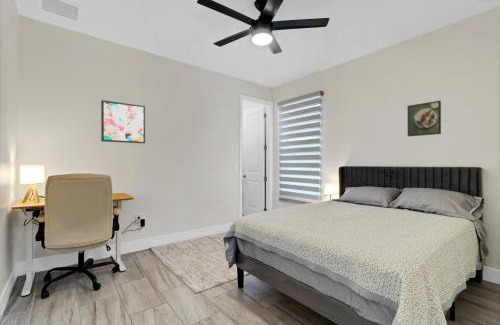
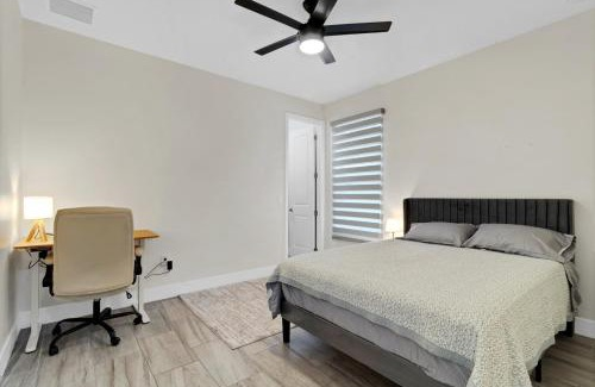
- wall art (124, 122)
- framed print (423, 119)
